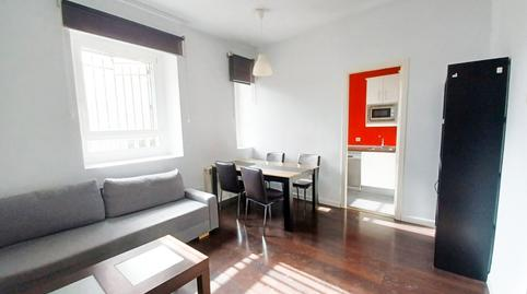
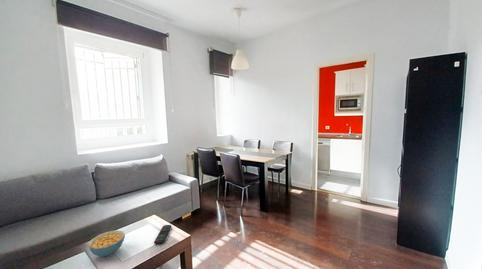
+ cereal bowl (107, 245)
+ remote control (163, 233)
